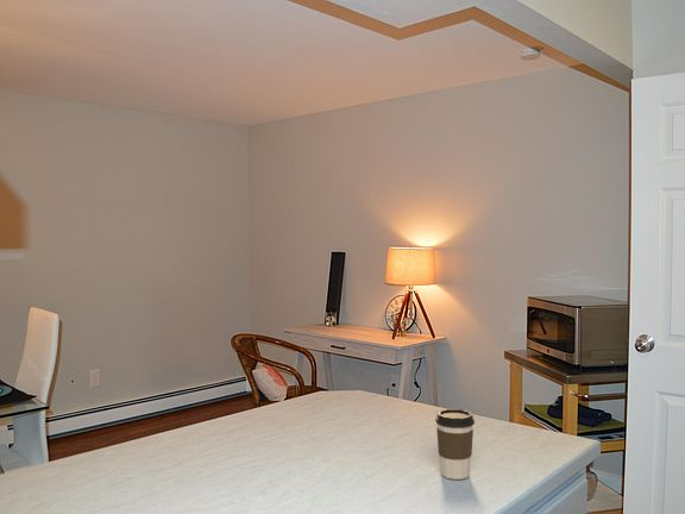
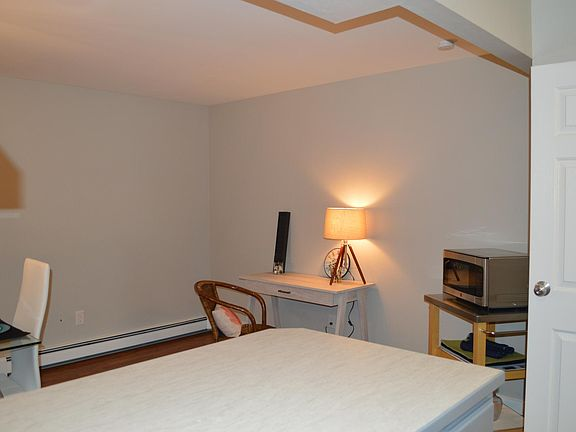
- coffee cup (454, 443)
